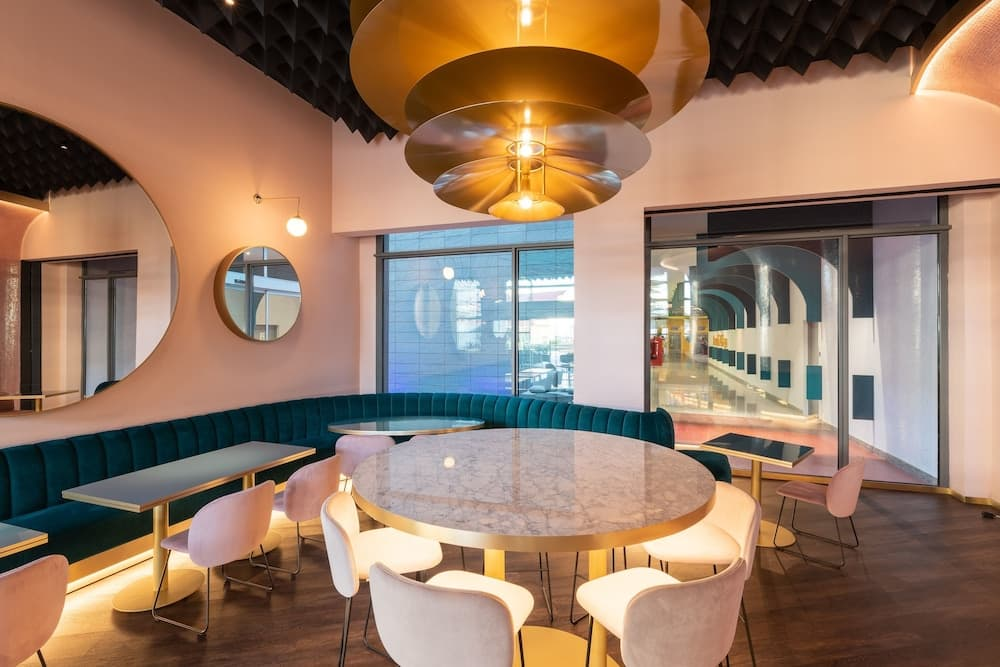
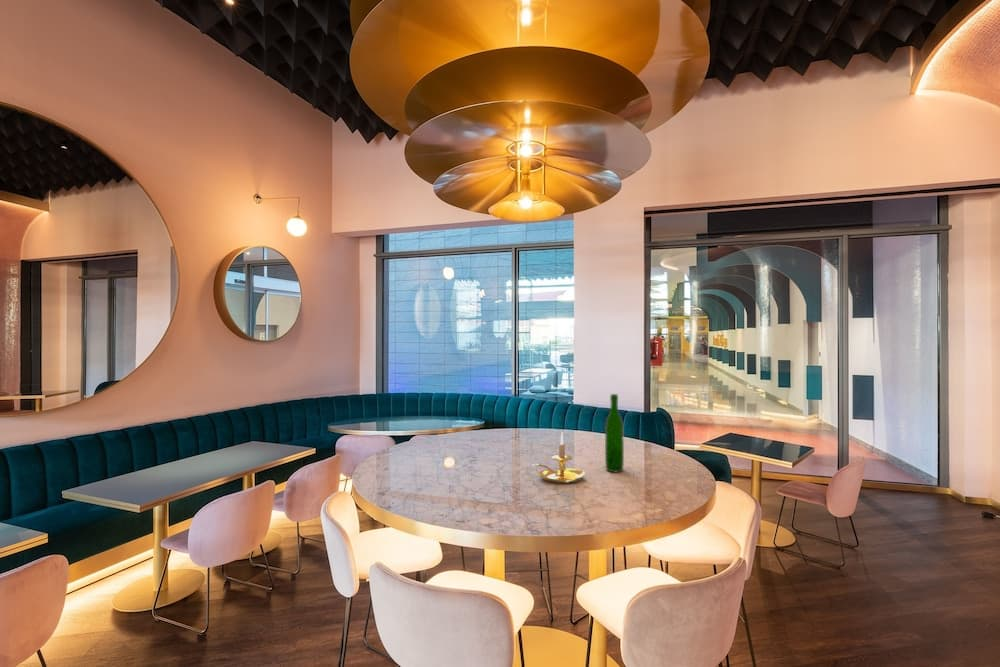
+ wine bottle (614, 432)
+ candle holder (558, 455)
